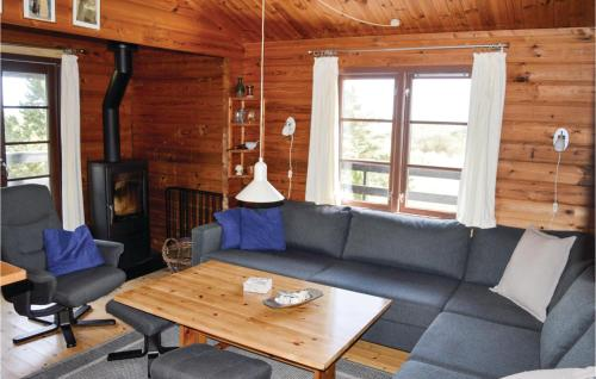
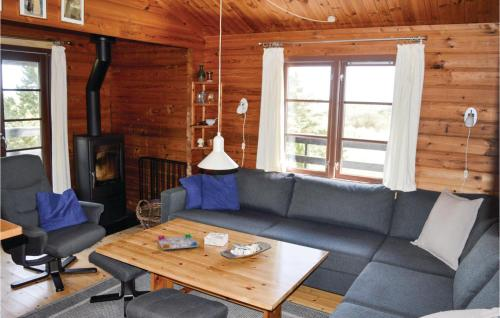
+ board game (177, 240)
